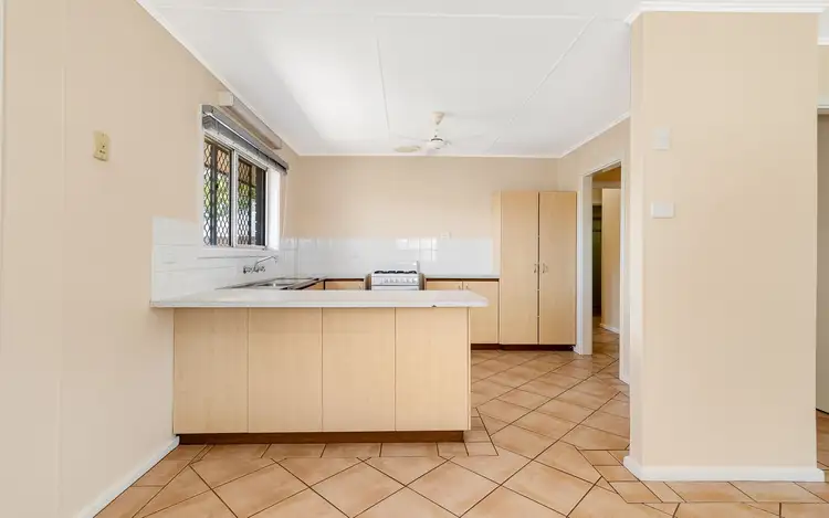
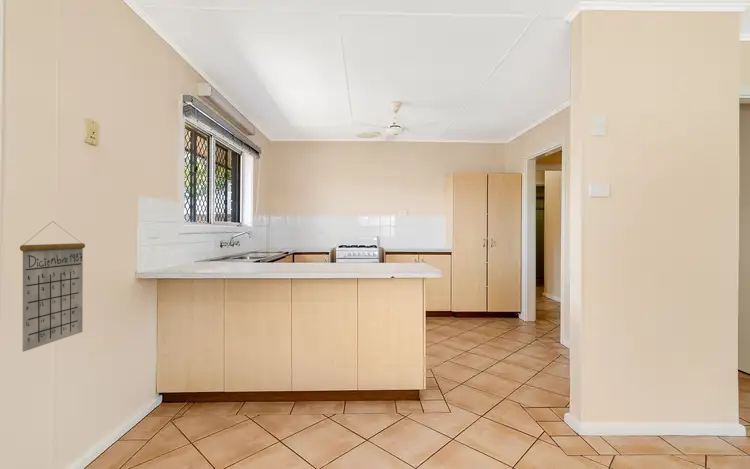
+ calendar (55, 281)
